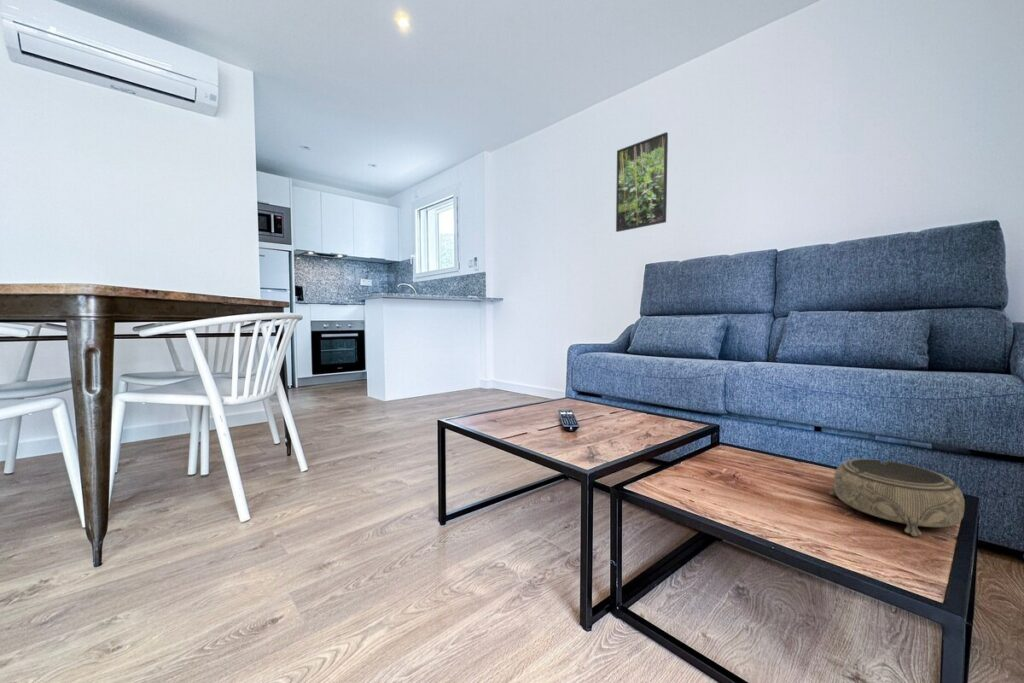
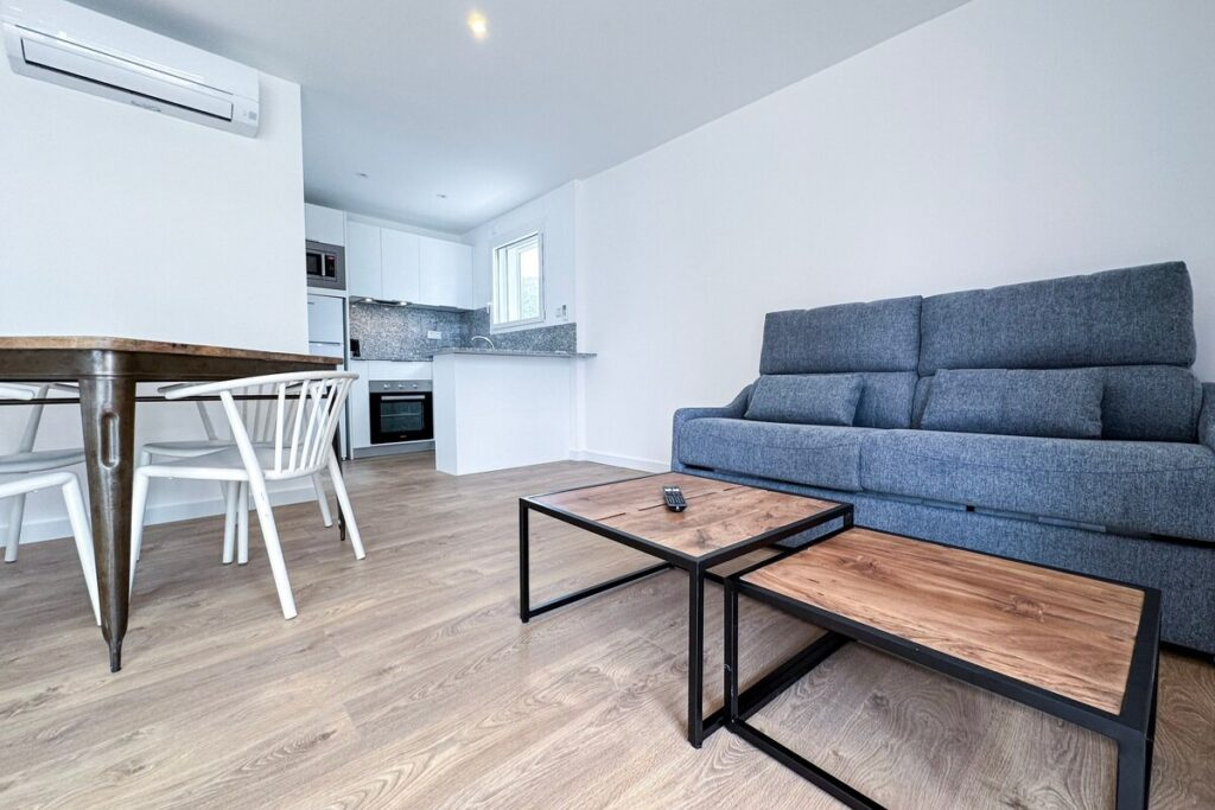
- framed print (640, 184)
- decorative bowl (889, 490)
